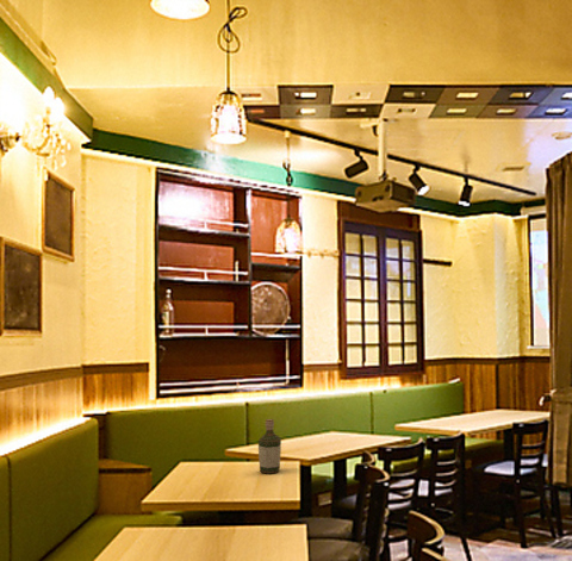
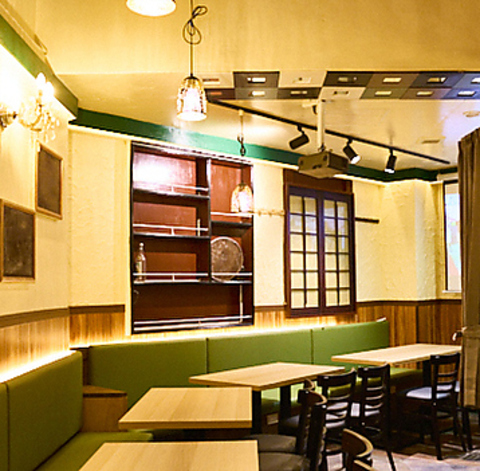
- bottle (269, 445)
